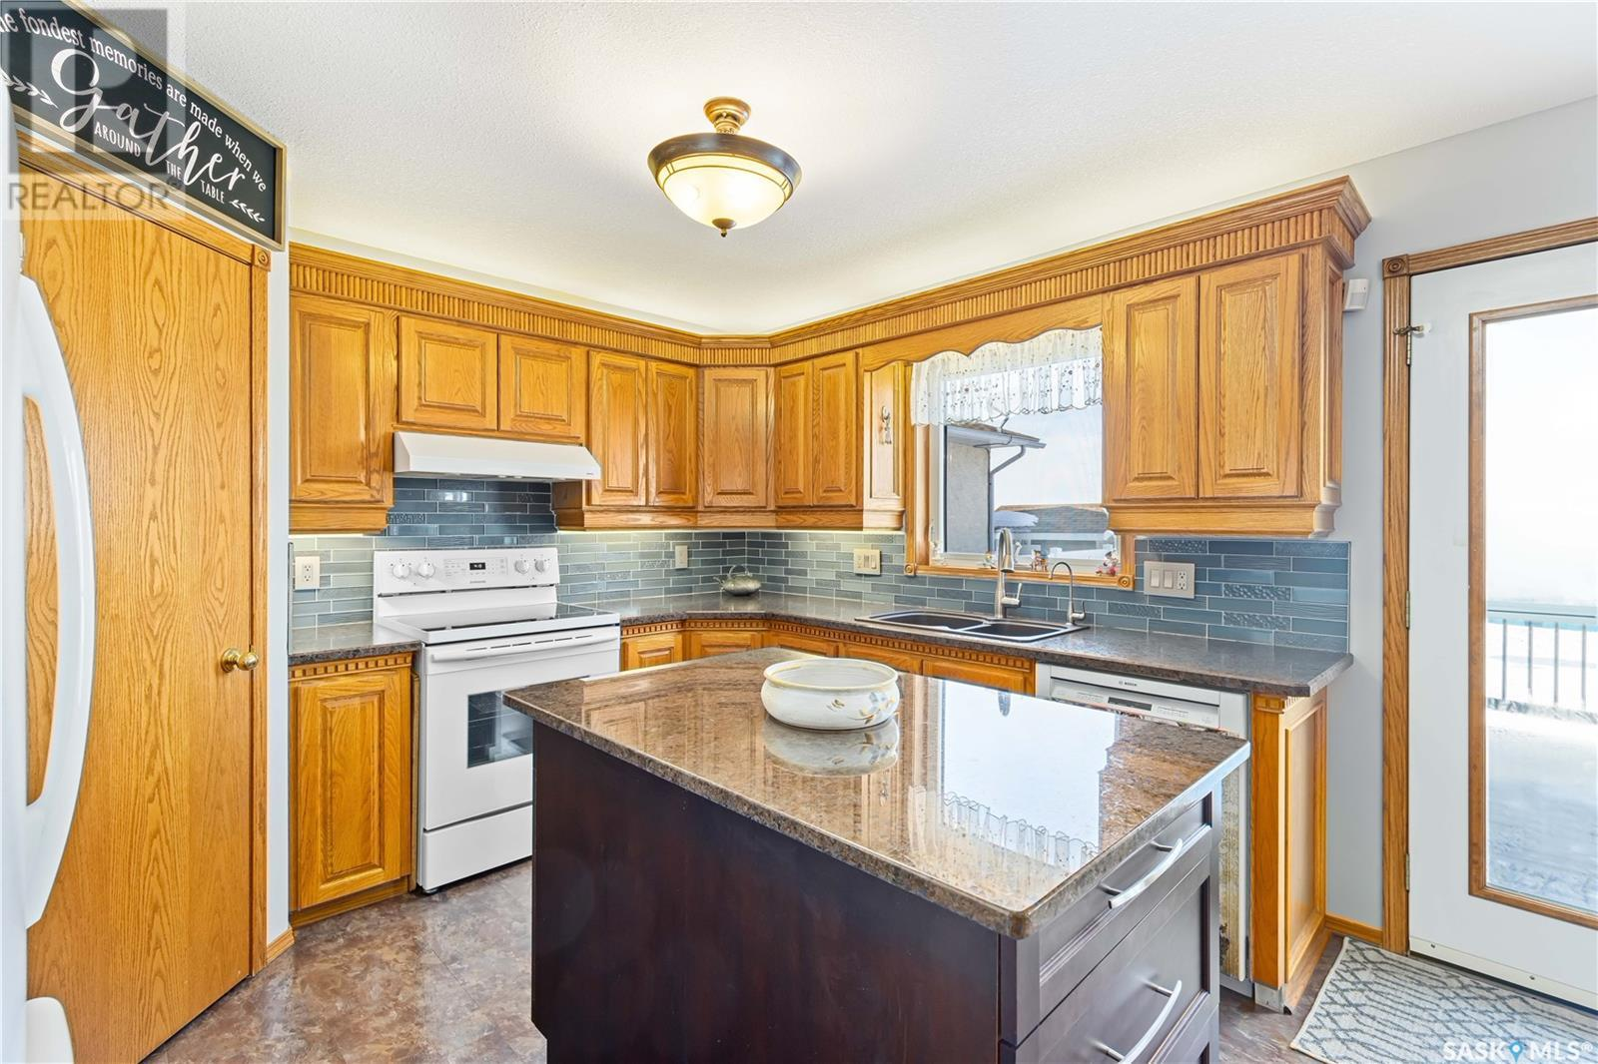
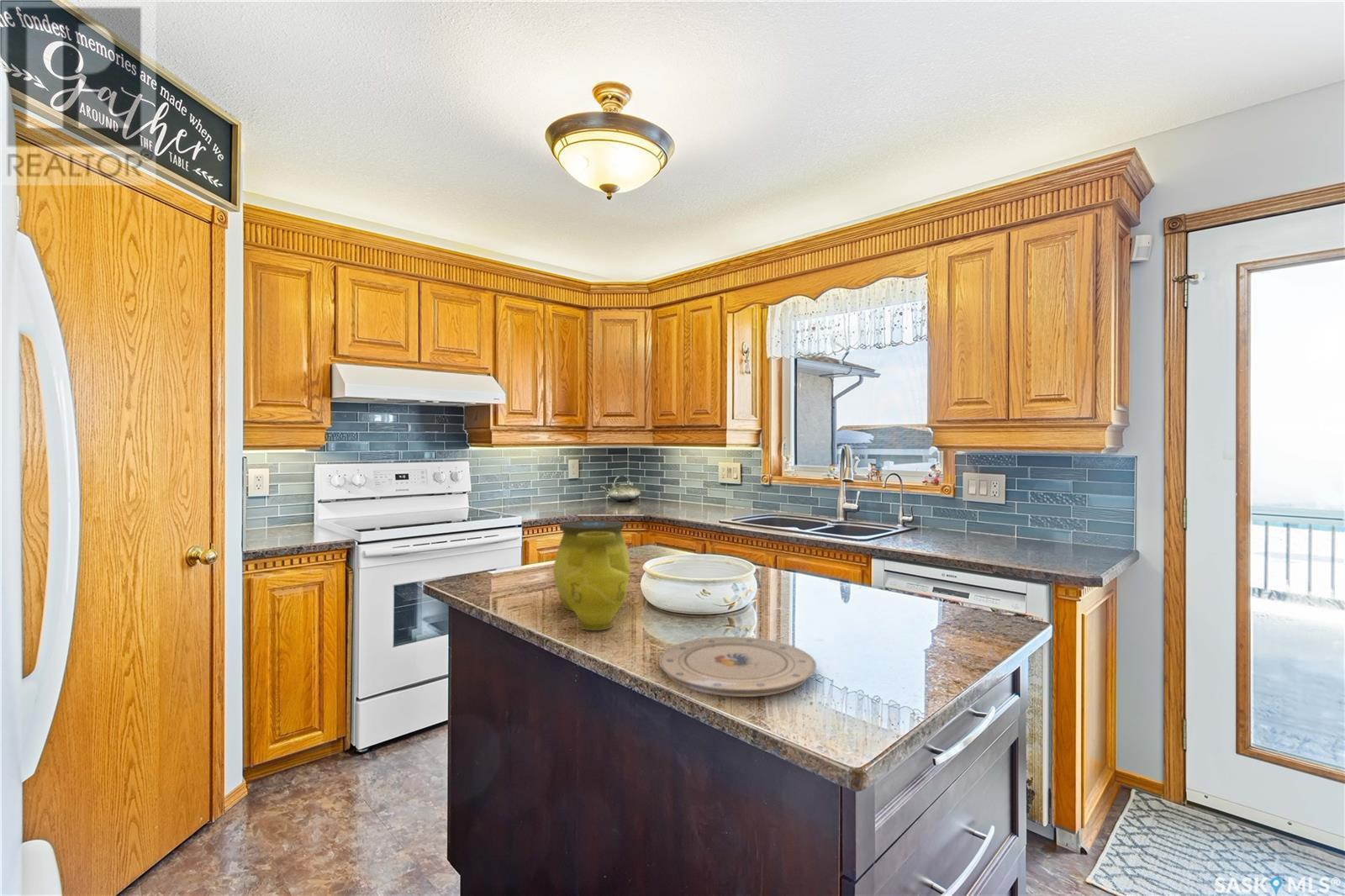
+ decorative vase (595, 570)
+ plate (736, 664)
